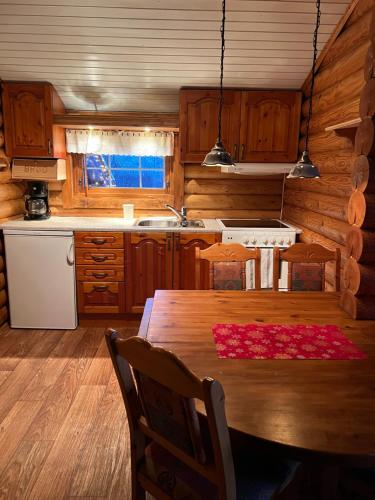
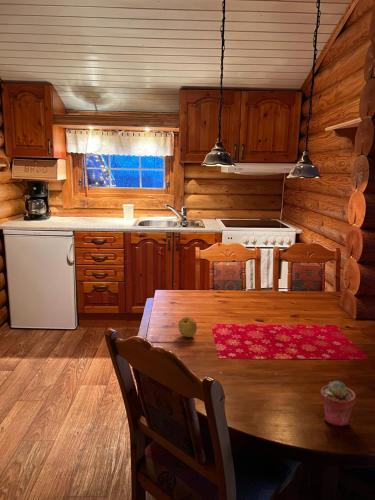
+ apple (187, 327)
+ potted succulent (337, 400)
